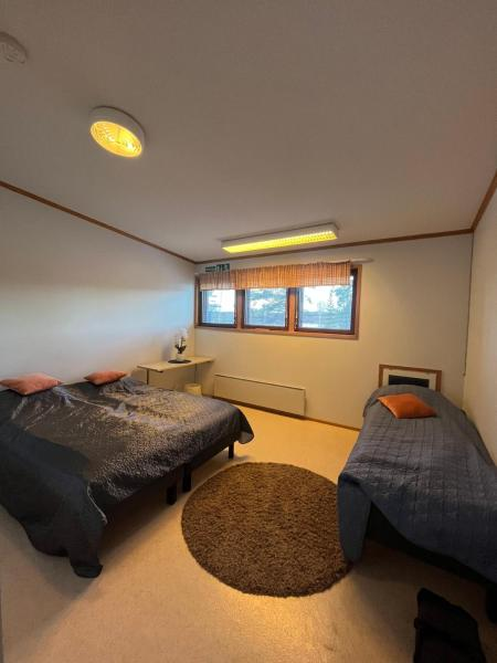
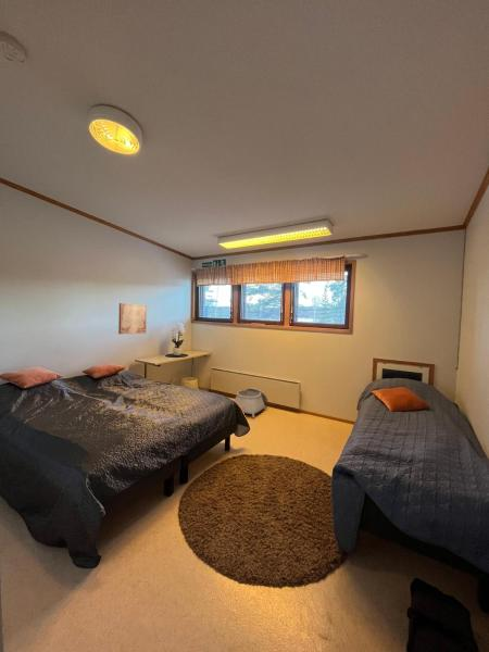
+ basket (251, 399)
+ wall art (133, 318)
